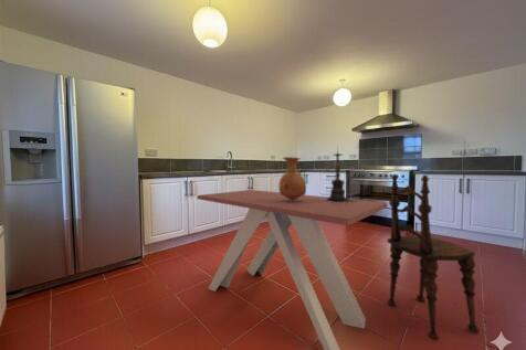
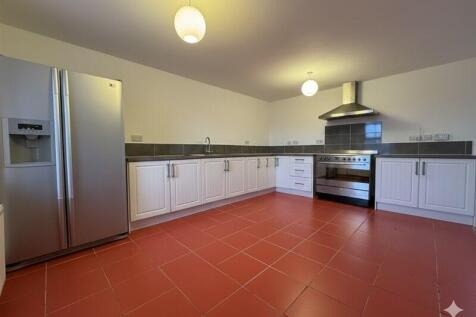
- candle holder (338, 172)
- dining chair (427, 246)
- vase (292, 179)
- dining table (281, 250)
